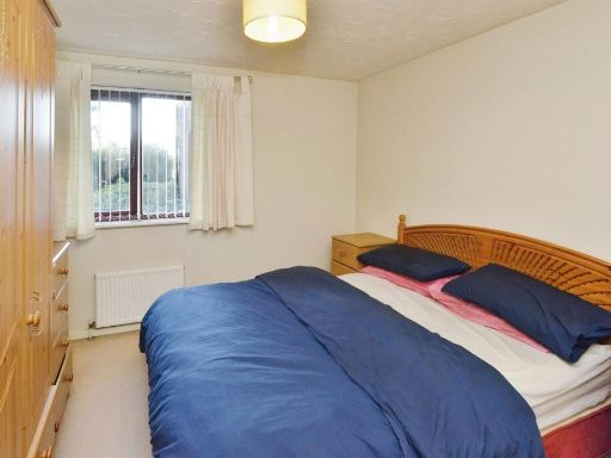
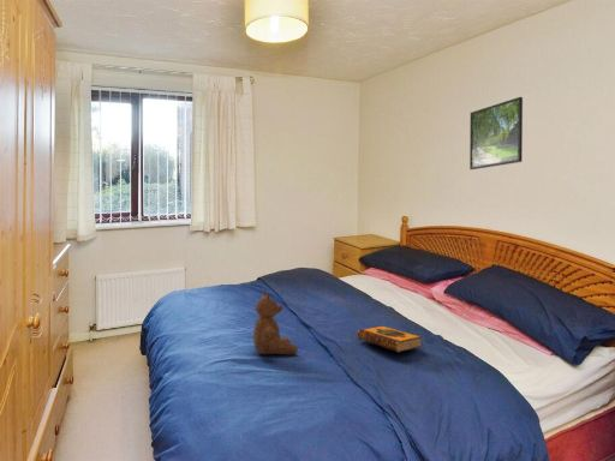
+ hardback book (388, 337)
+ teddy bear (274, 321)
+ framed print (494, 136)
